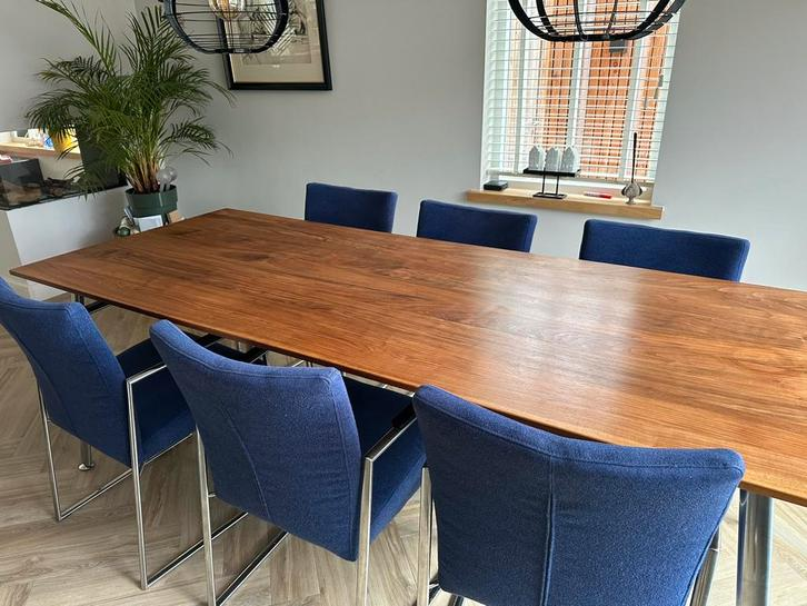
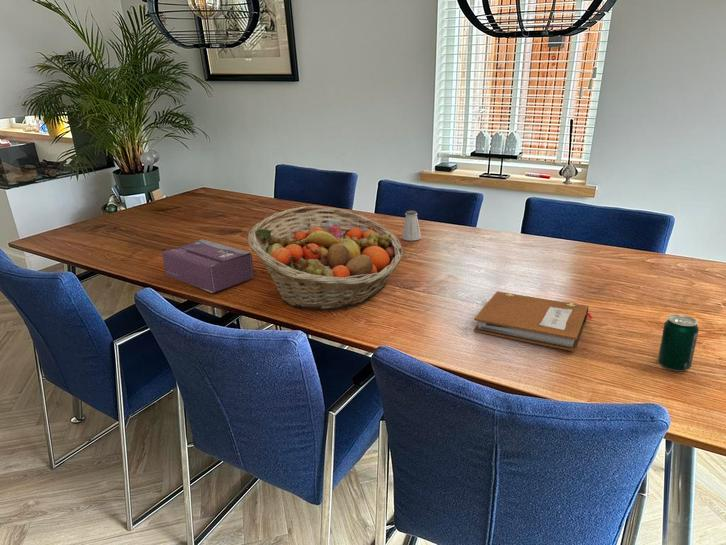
+ saltshaker (411, 224)
+ fruit basket (329, 253)
+ tissue box (207, 264)
+ beverage can (678, 342)
+ notebook (535, 318)
